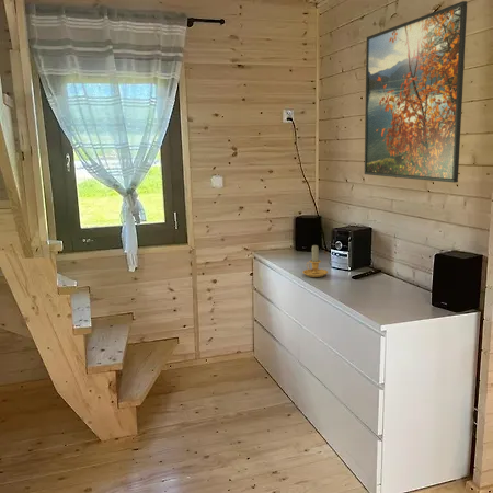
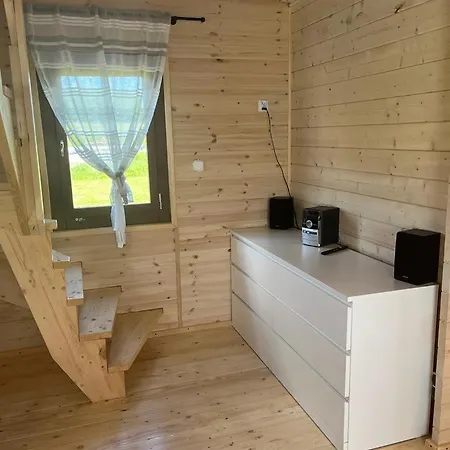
- candle (313, 259)
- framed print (406, 102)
